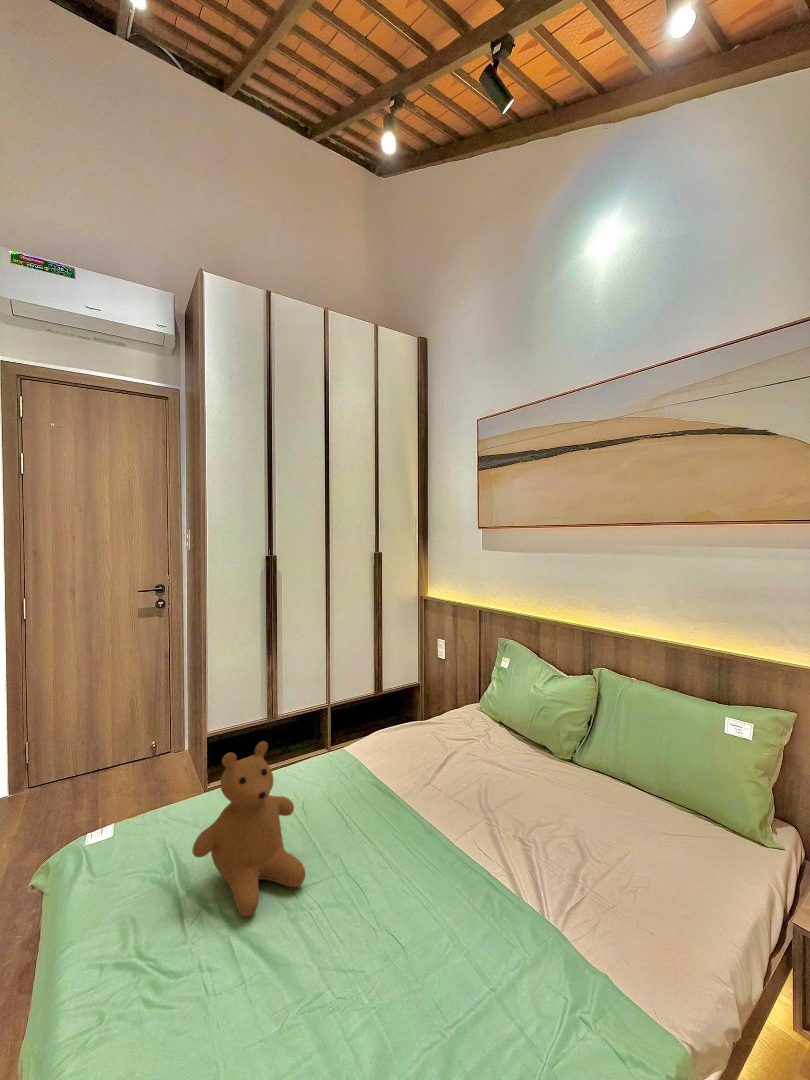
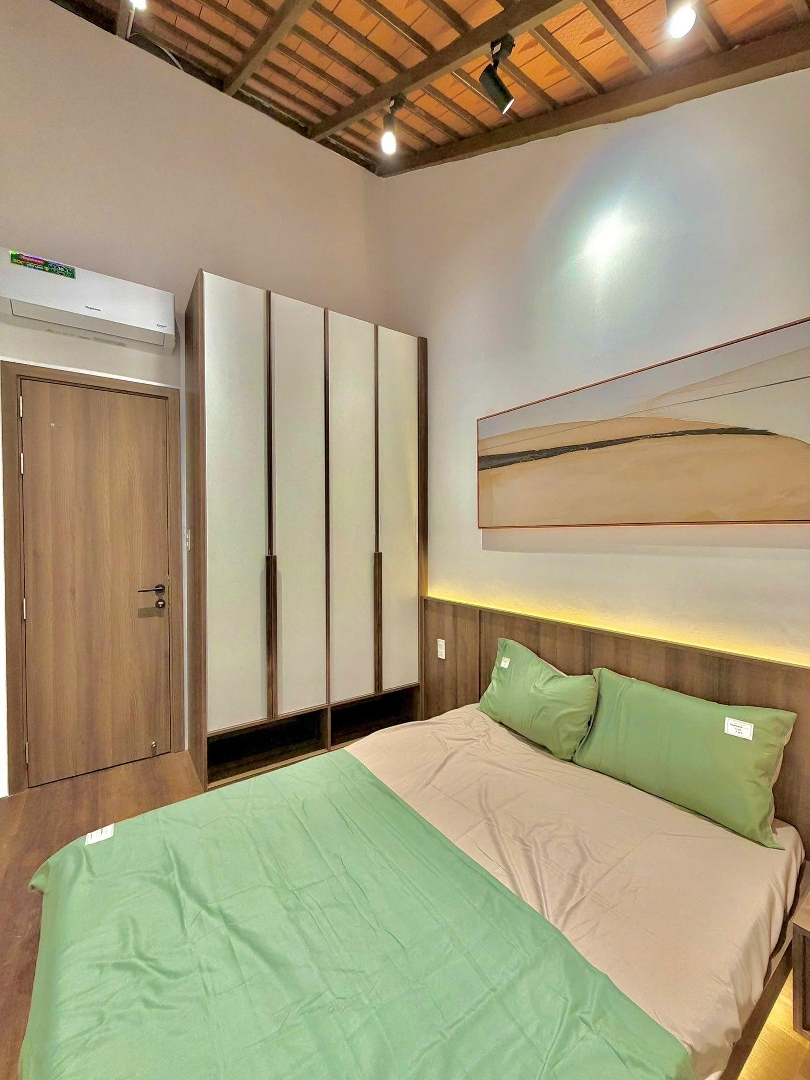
- teddy bear (255, 817)
